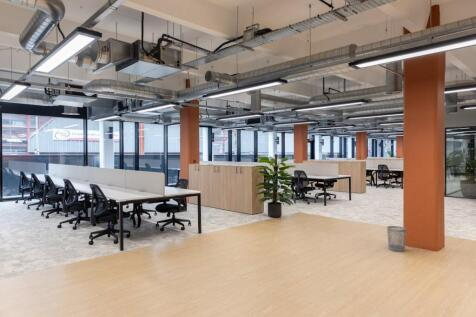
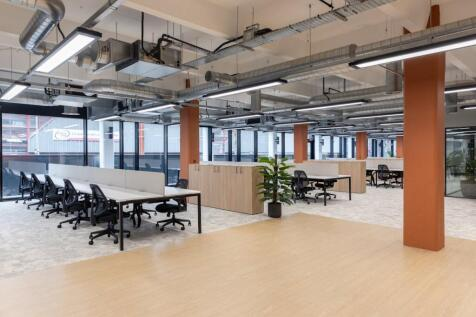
- wastebasket (396, 238)
